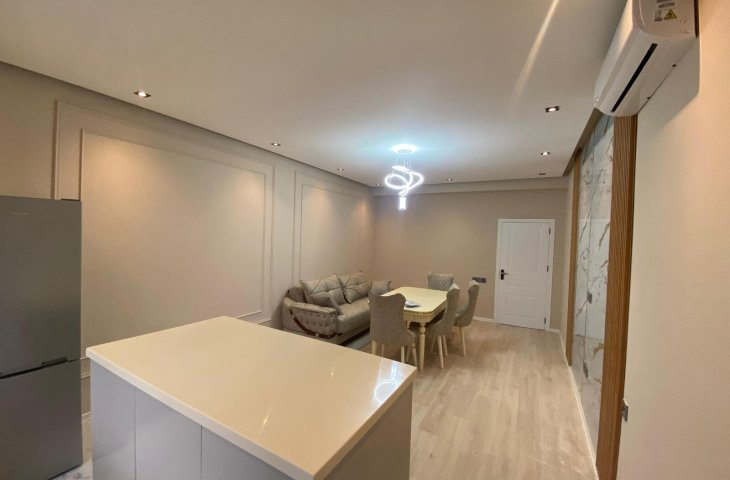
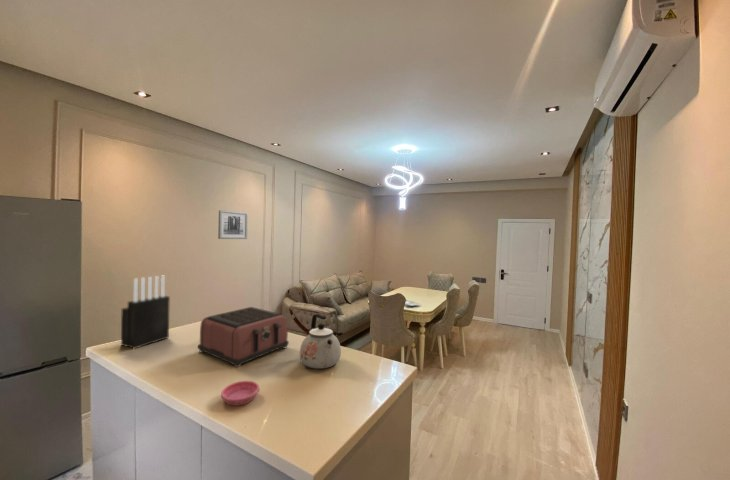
+ toaster (246, 332)
+ saucer (240, 393)
+ kettle (321, 339)
+ wall art (233, 225)
+ knife block (145, 309)
